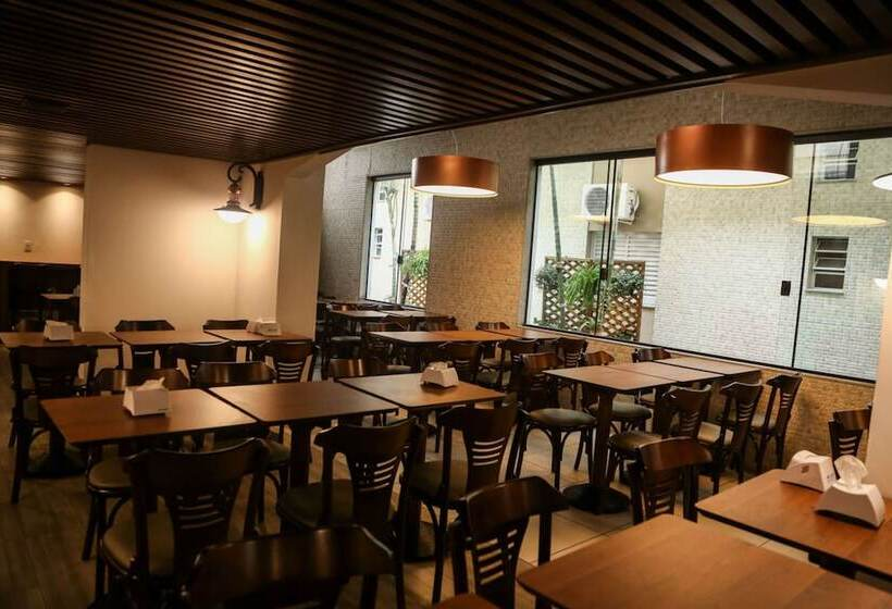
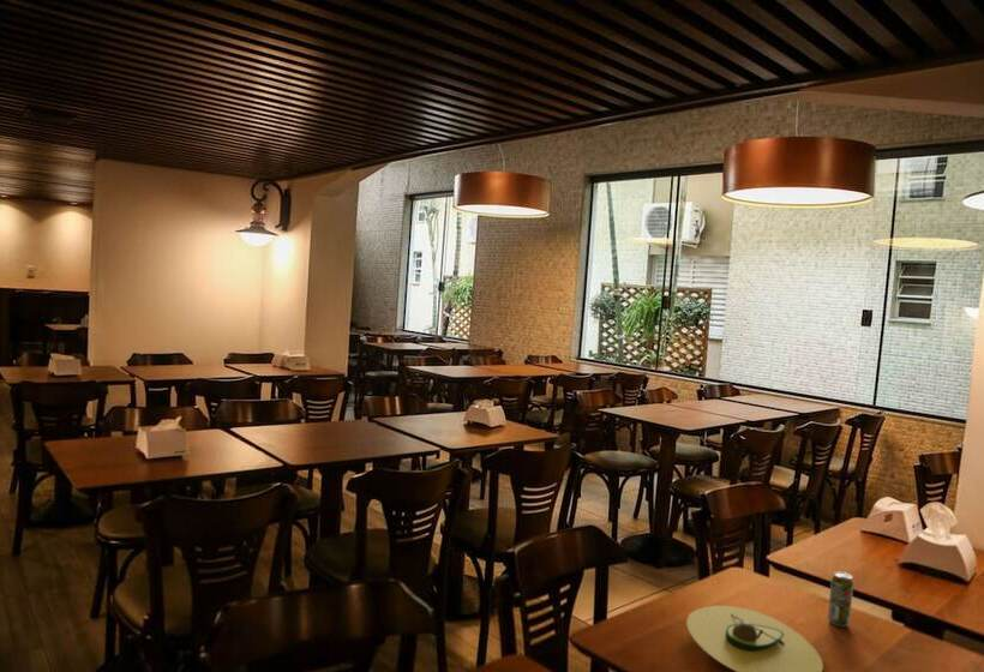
+ avocado (752, 634)
+ beverage can (840, 599)
